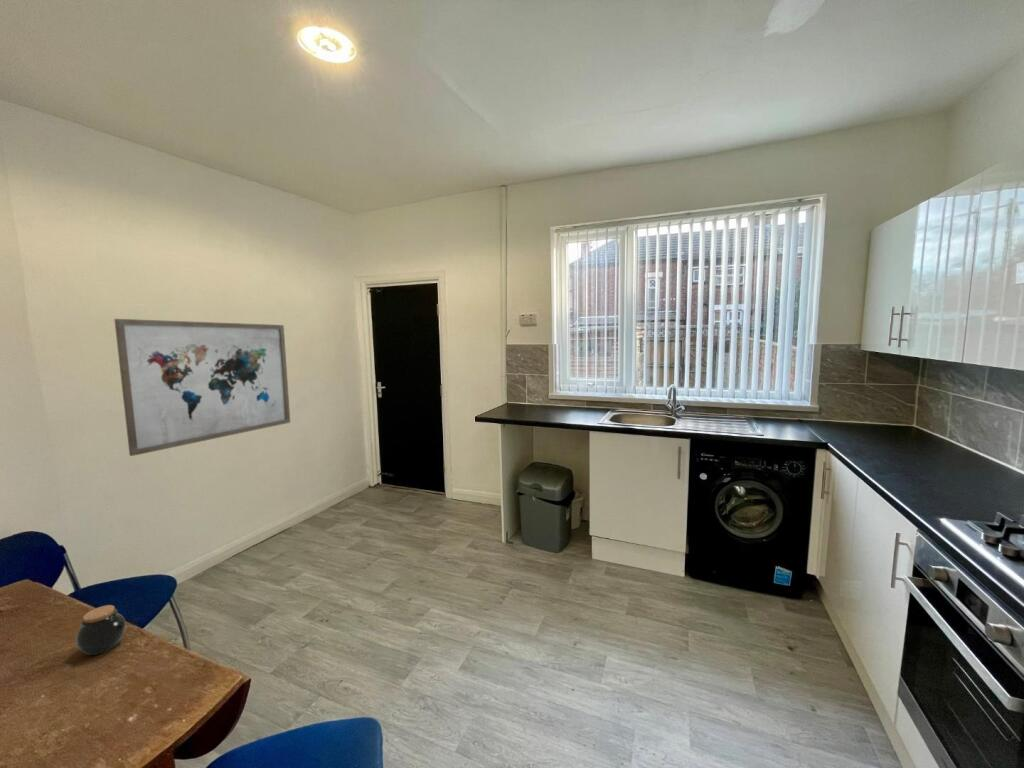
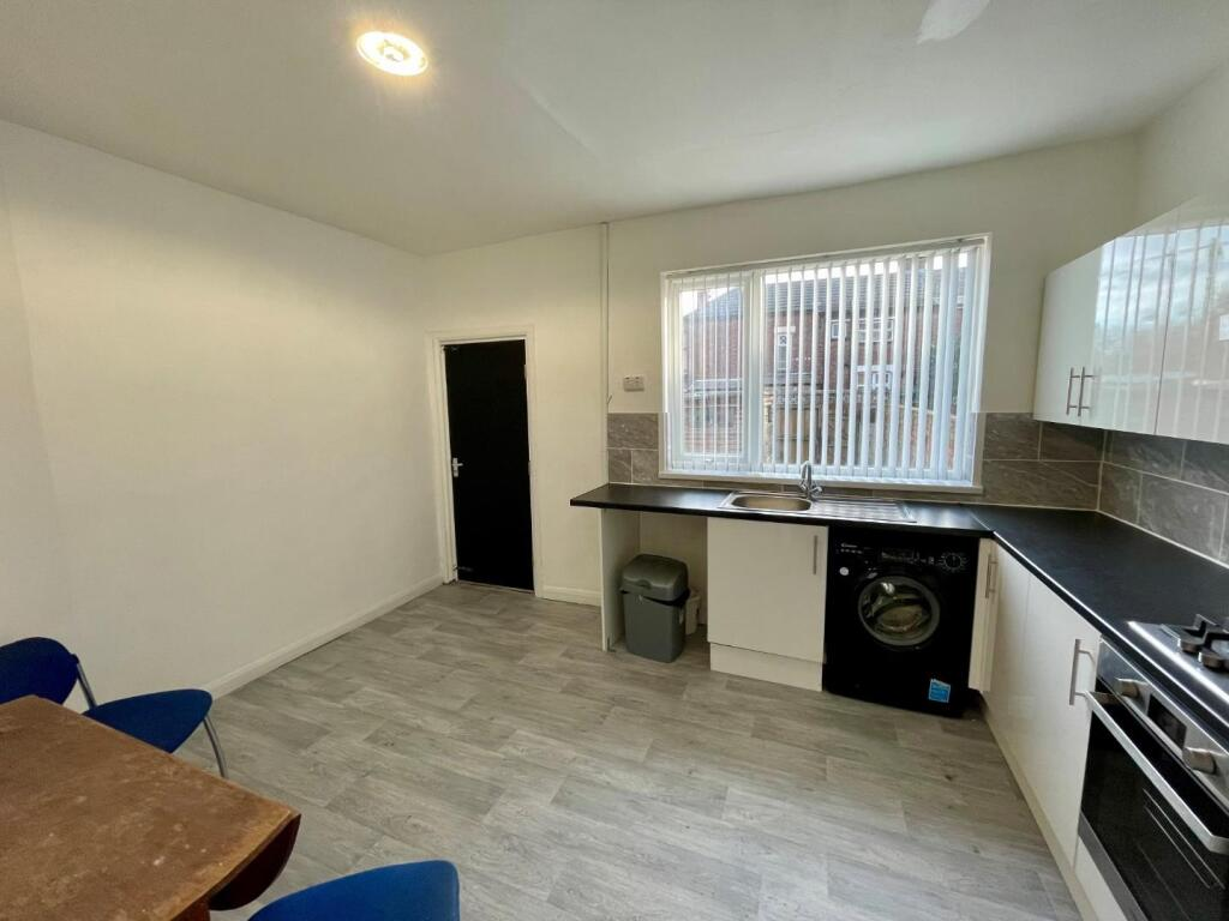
- wall art (218, 380)
- jar (101, 629)
